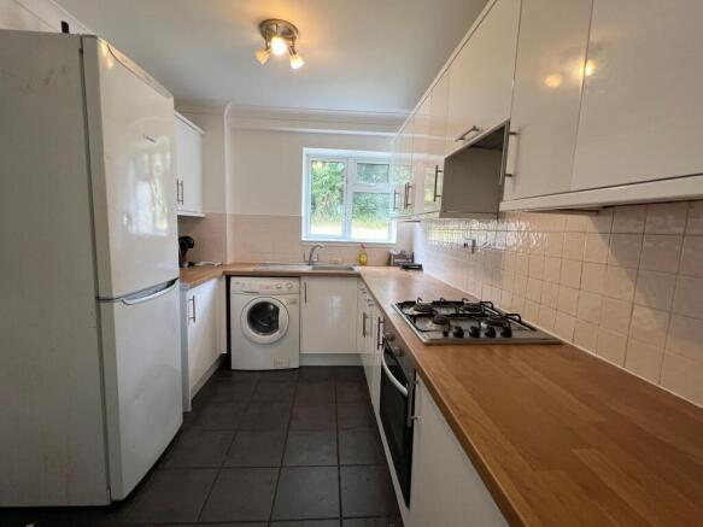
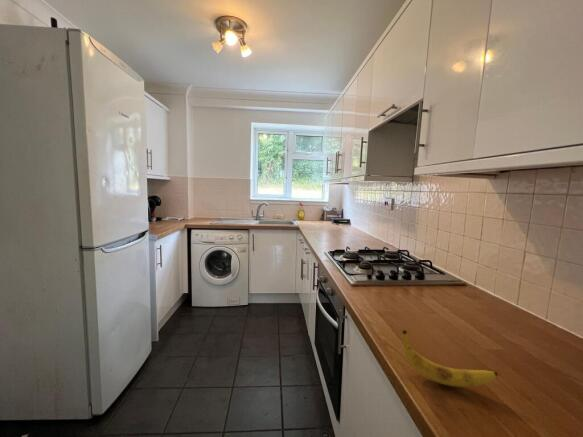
+ banana (443, 366)
